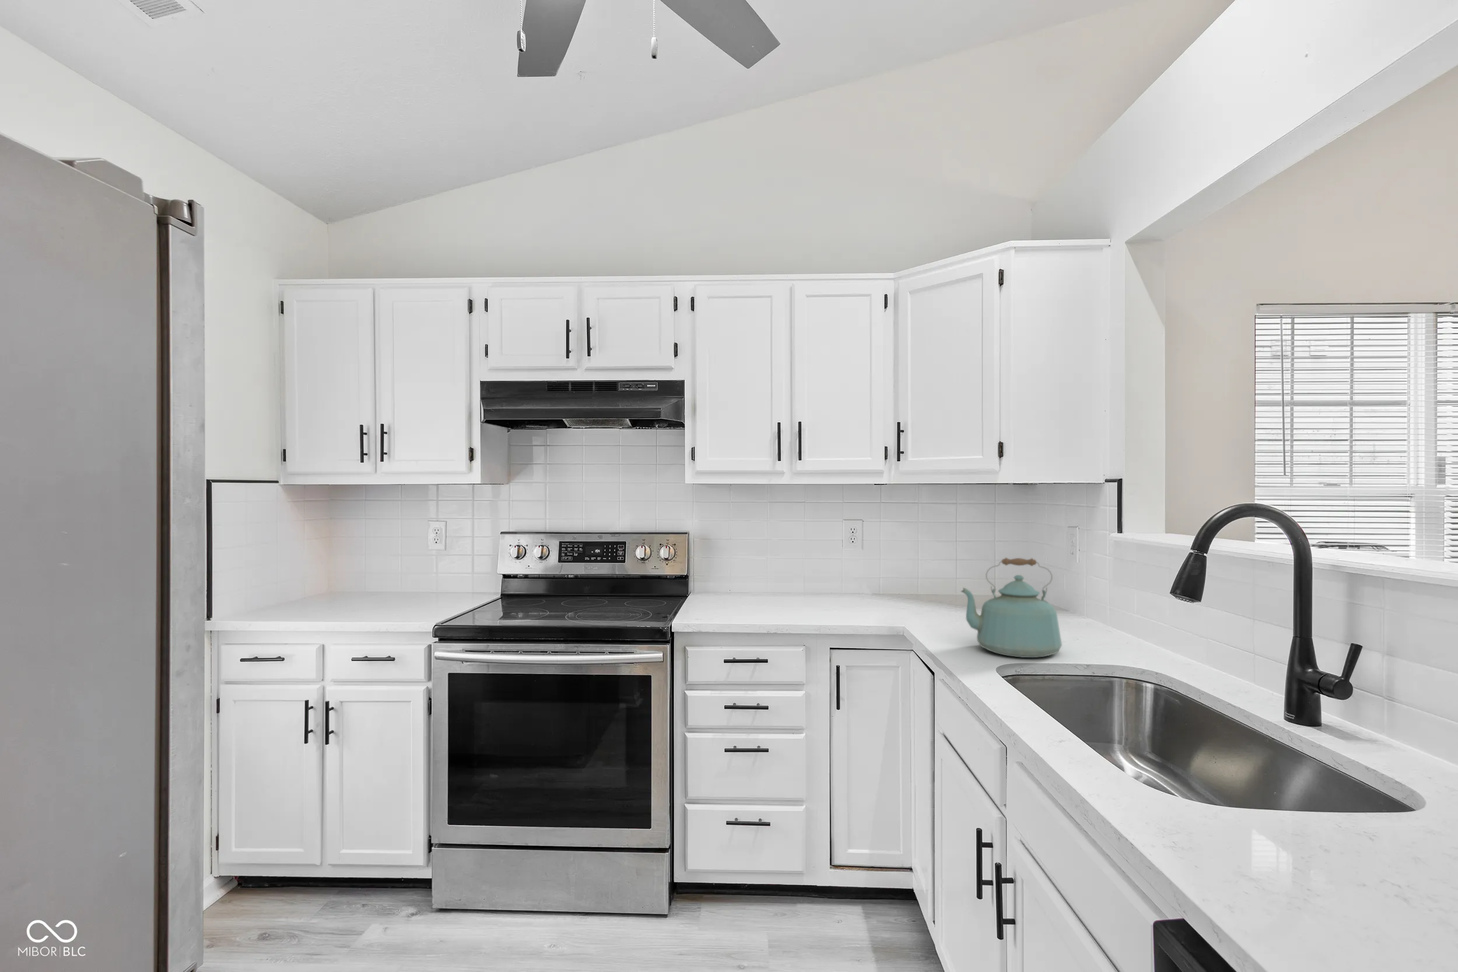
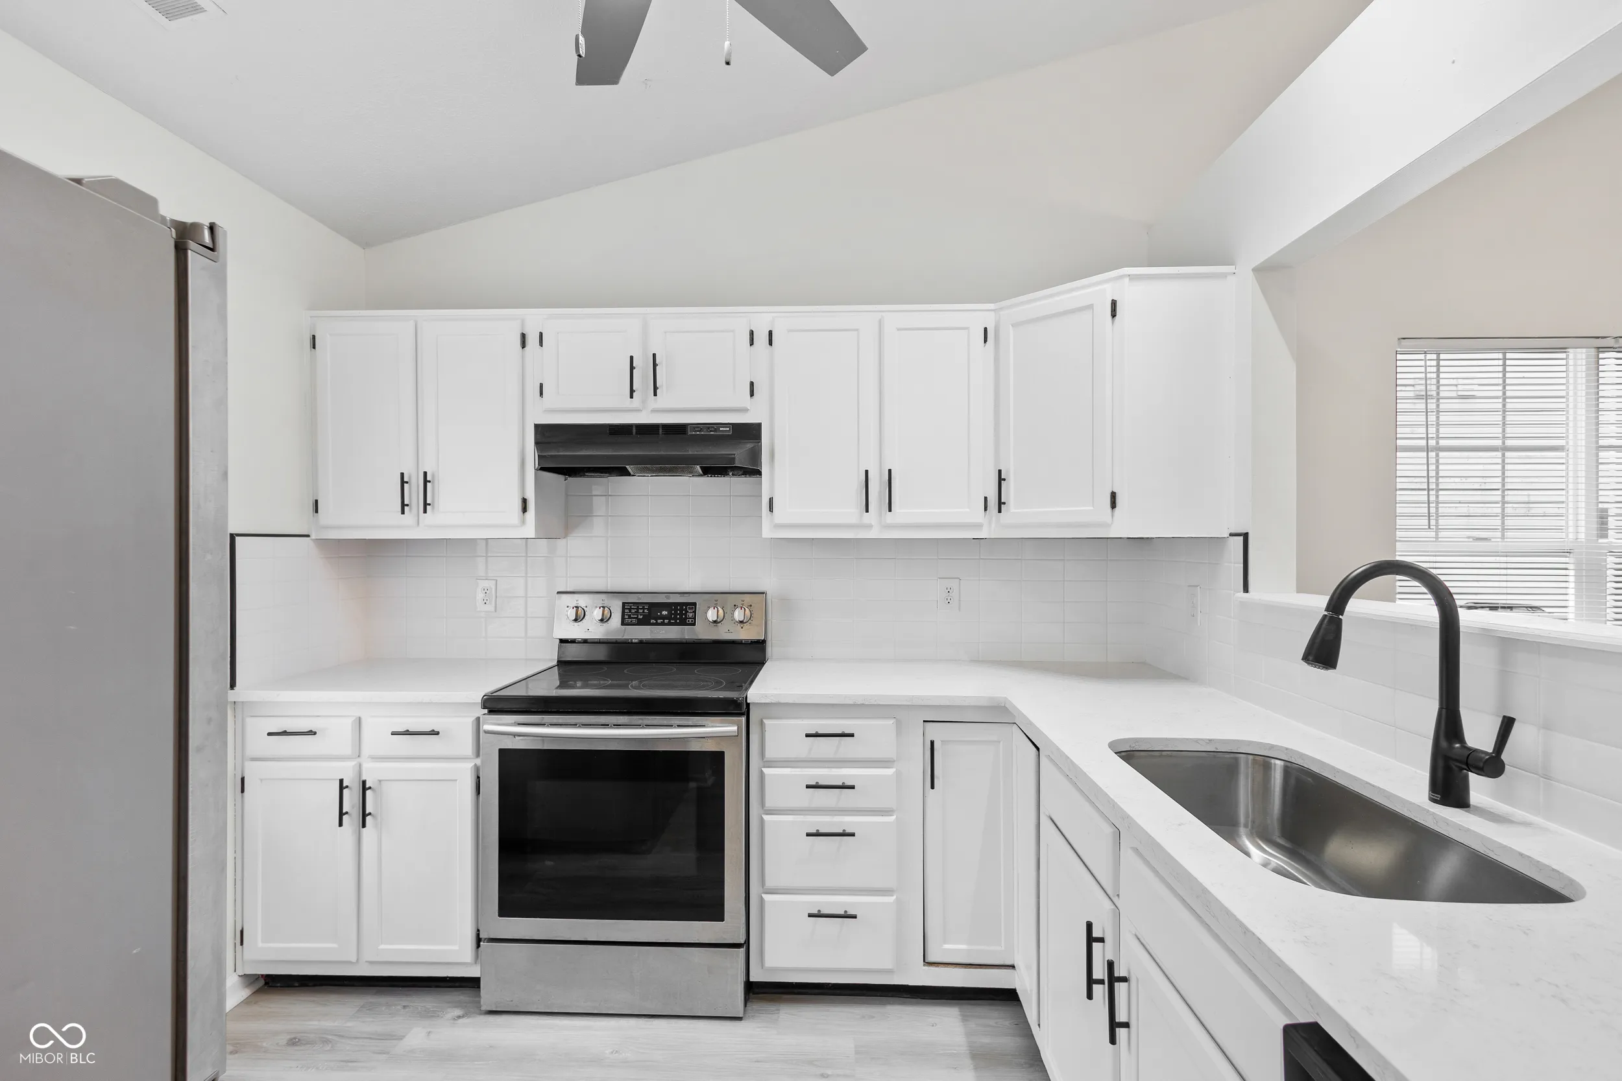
- kettle (1010, 603)
